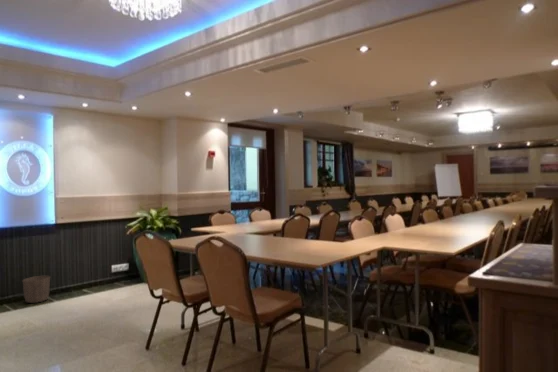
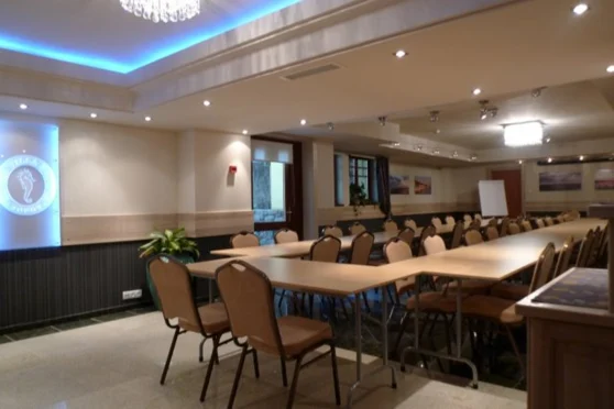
- waste basket (36, 289)
